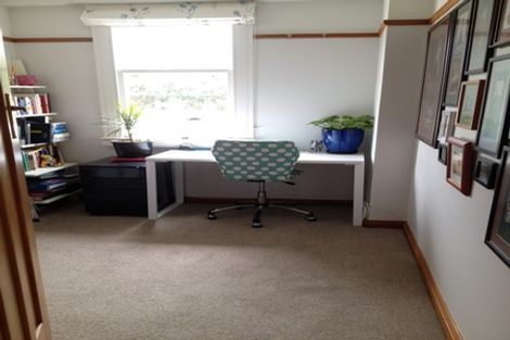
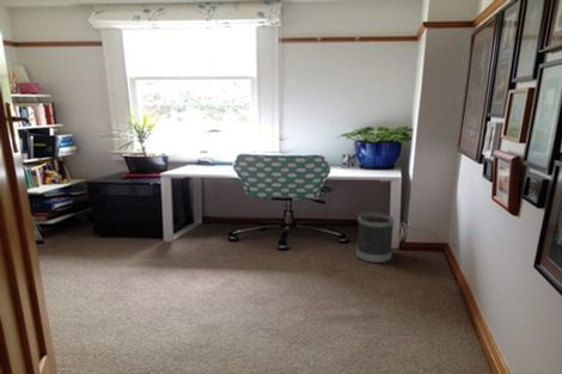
+ wastebasket (374, 237)
